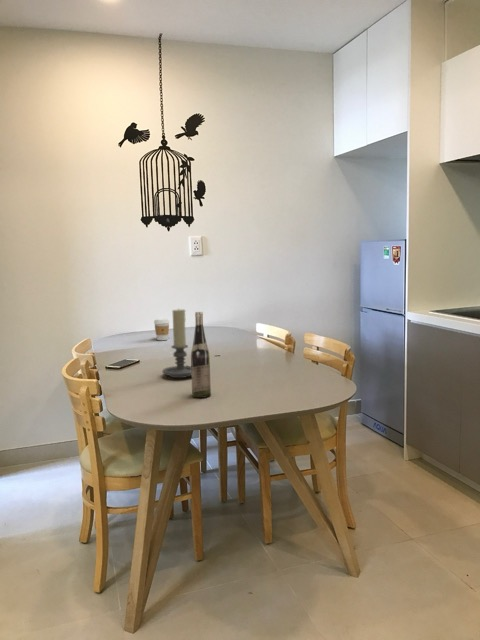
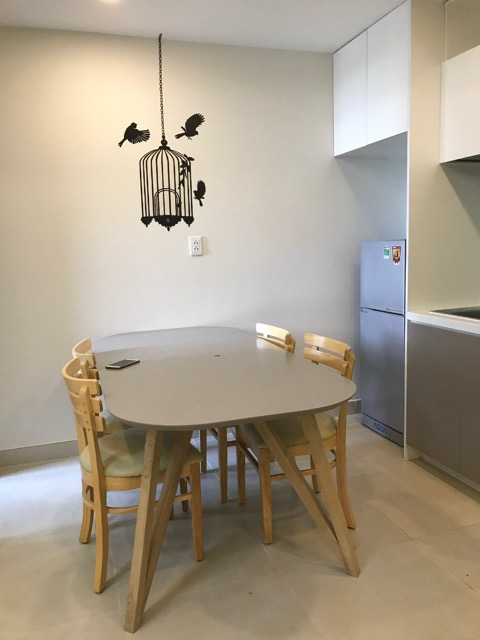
- wine bottle (200, 354)
- coffee cup (162, 329)
- candle holder (183, 341)
